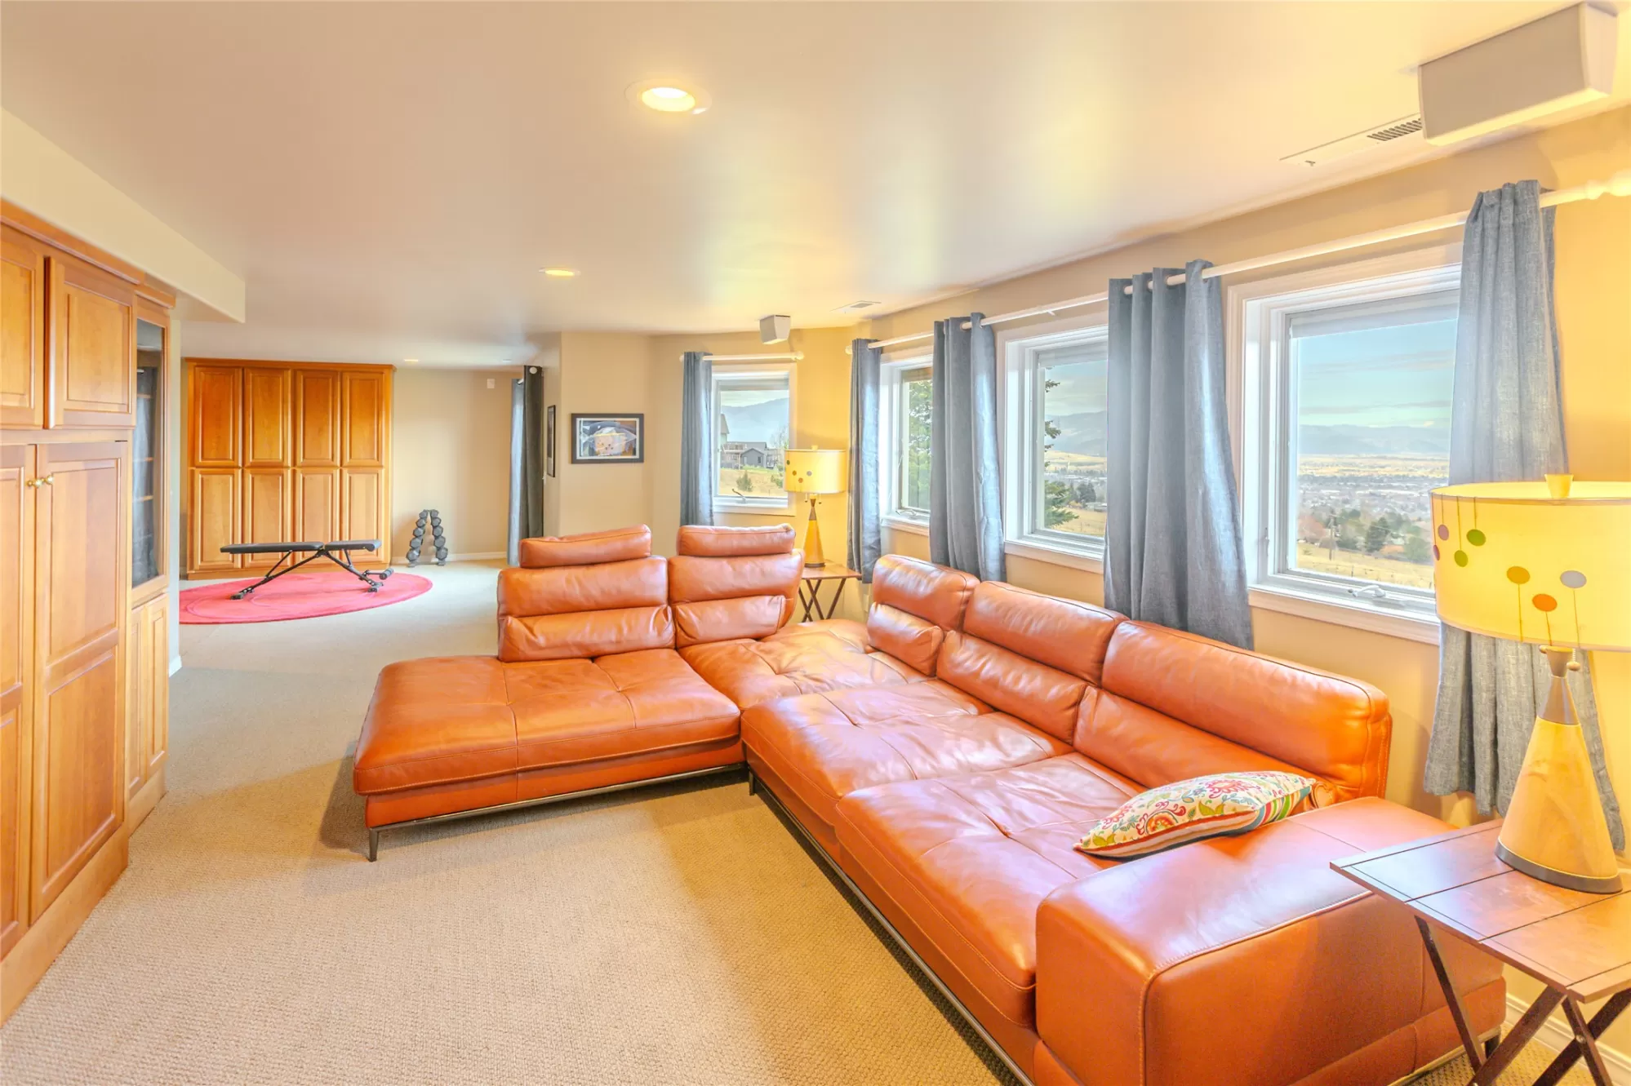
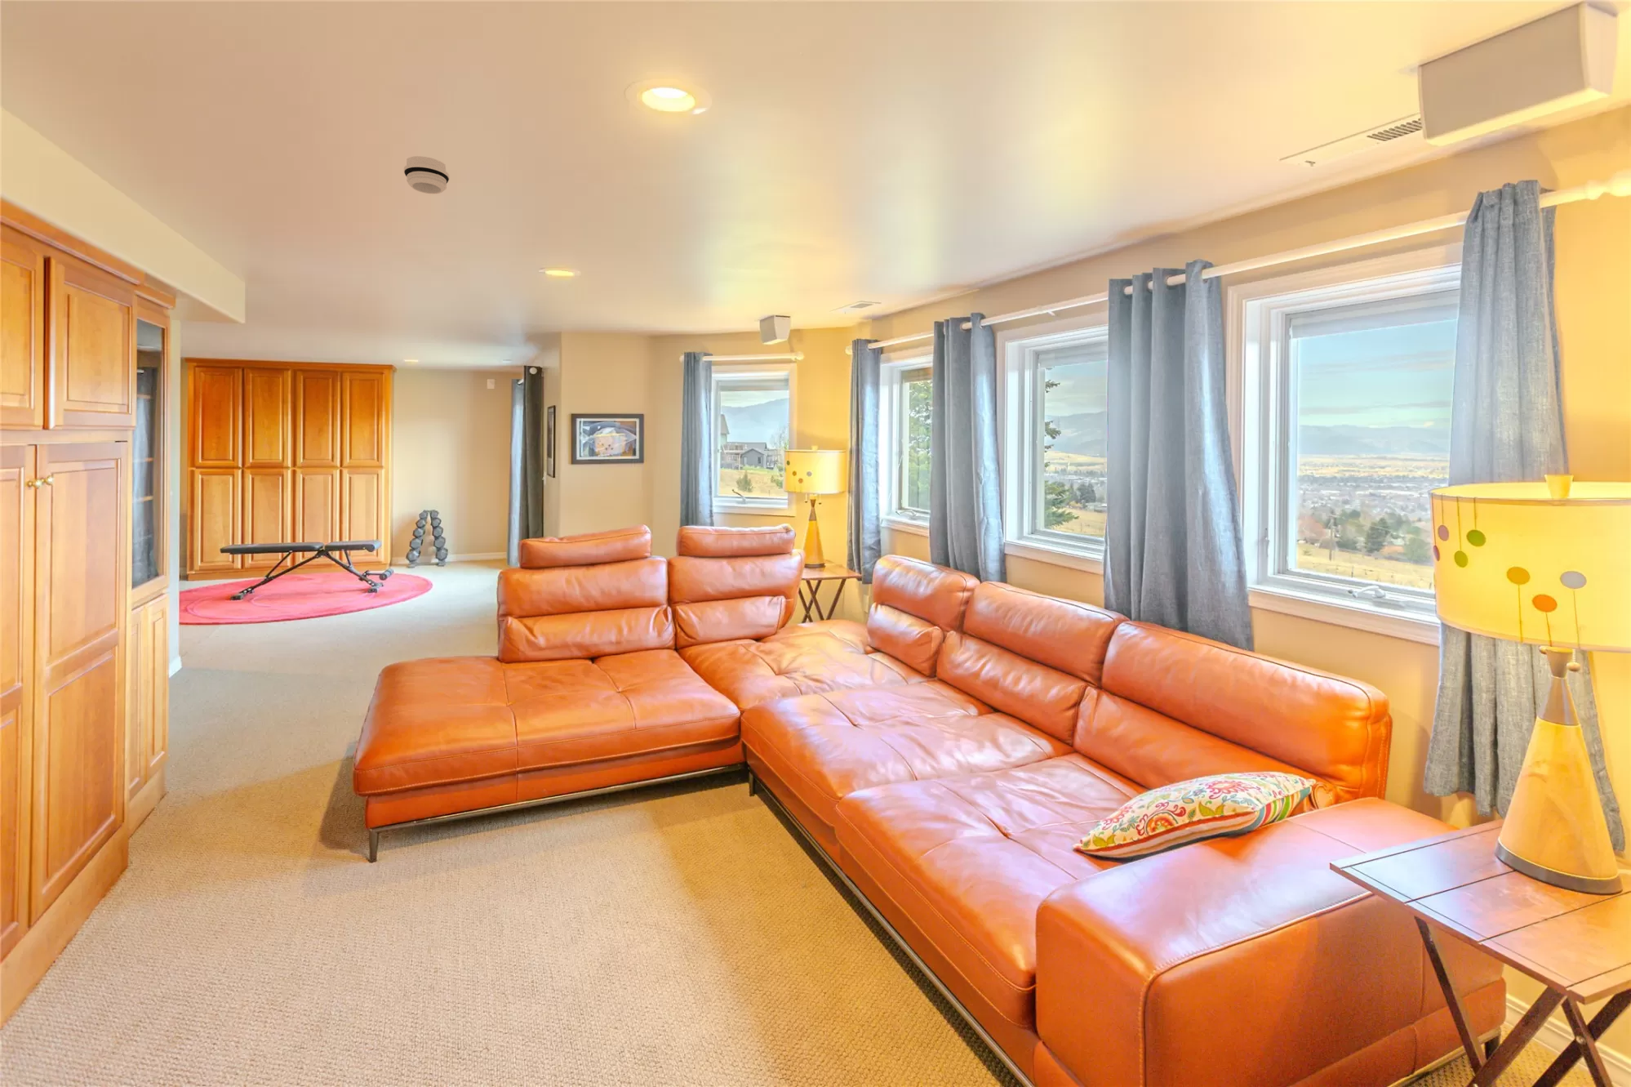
+ smoke detector (426, 176)
